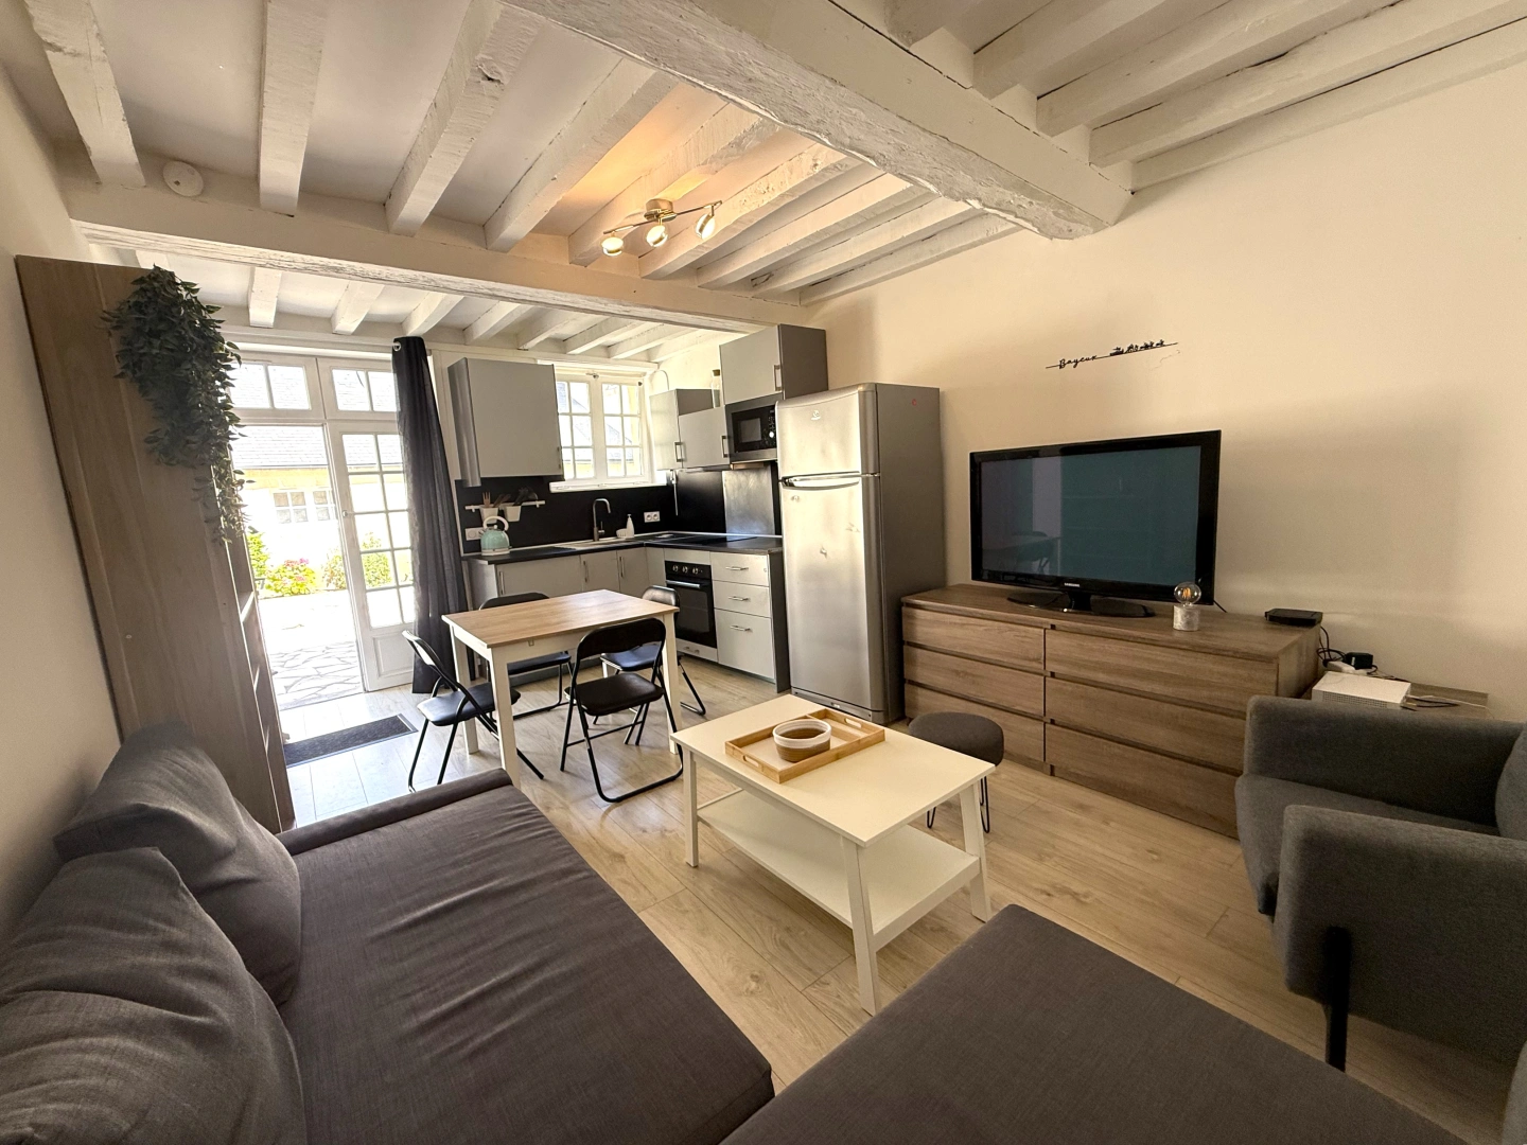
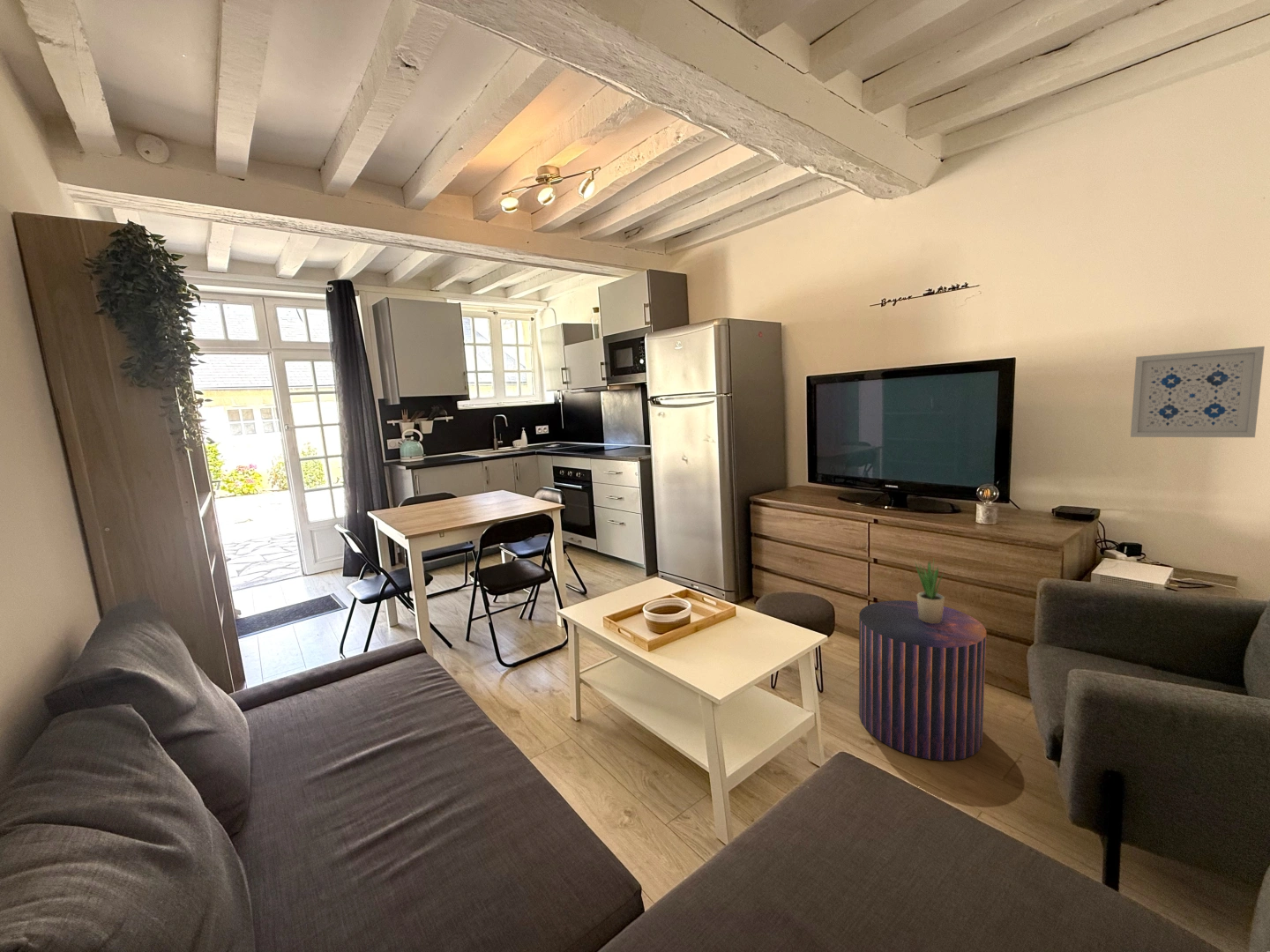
+ potted plant (929, 585)
+ stool (918, 673)
+ wall art (1192, 395)
